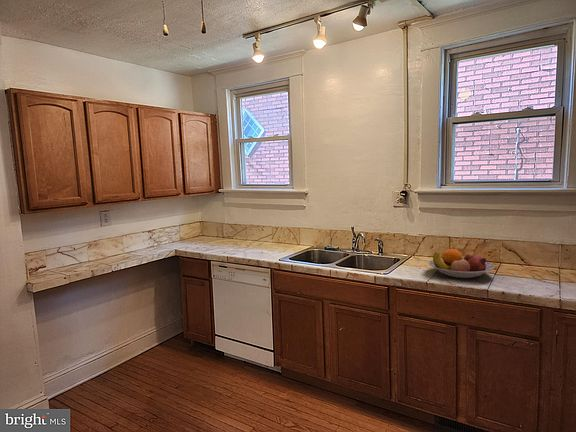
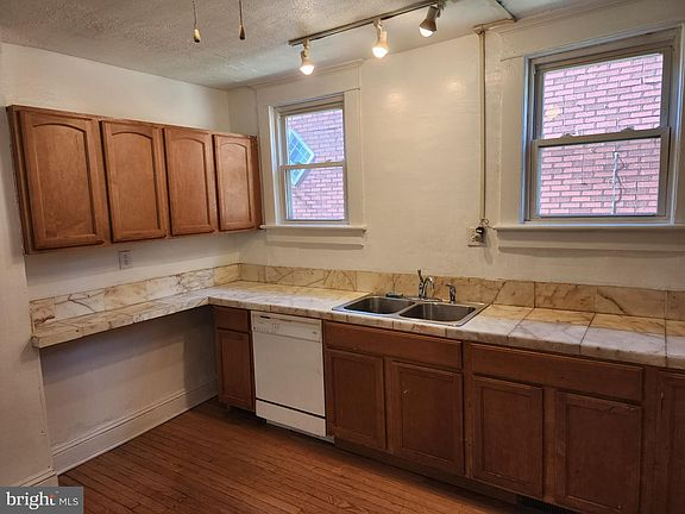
- fruit bowl (460, 262)
